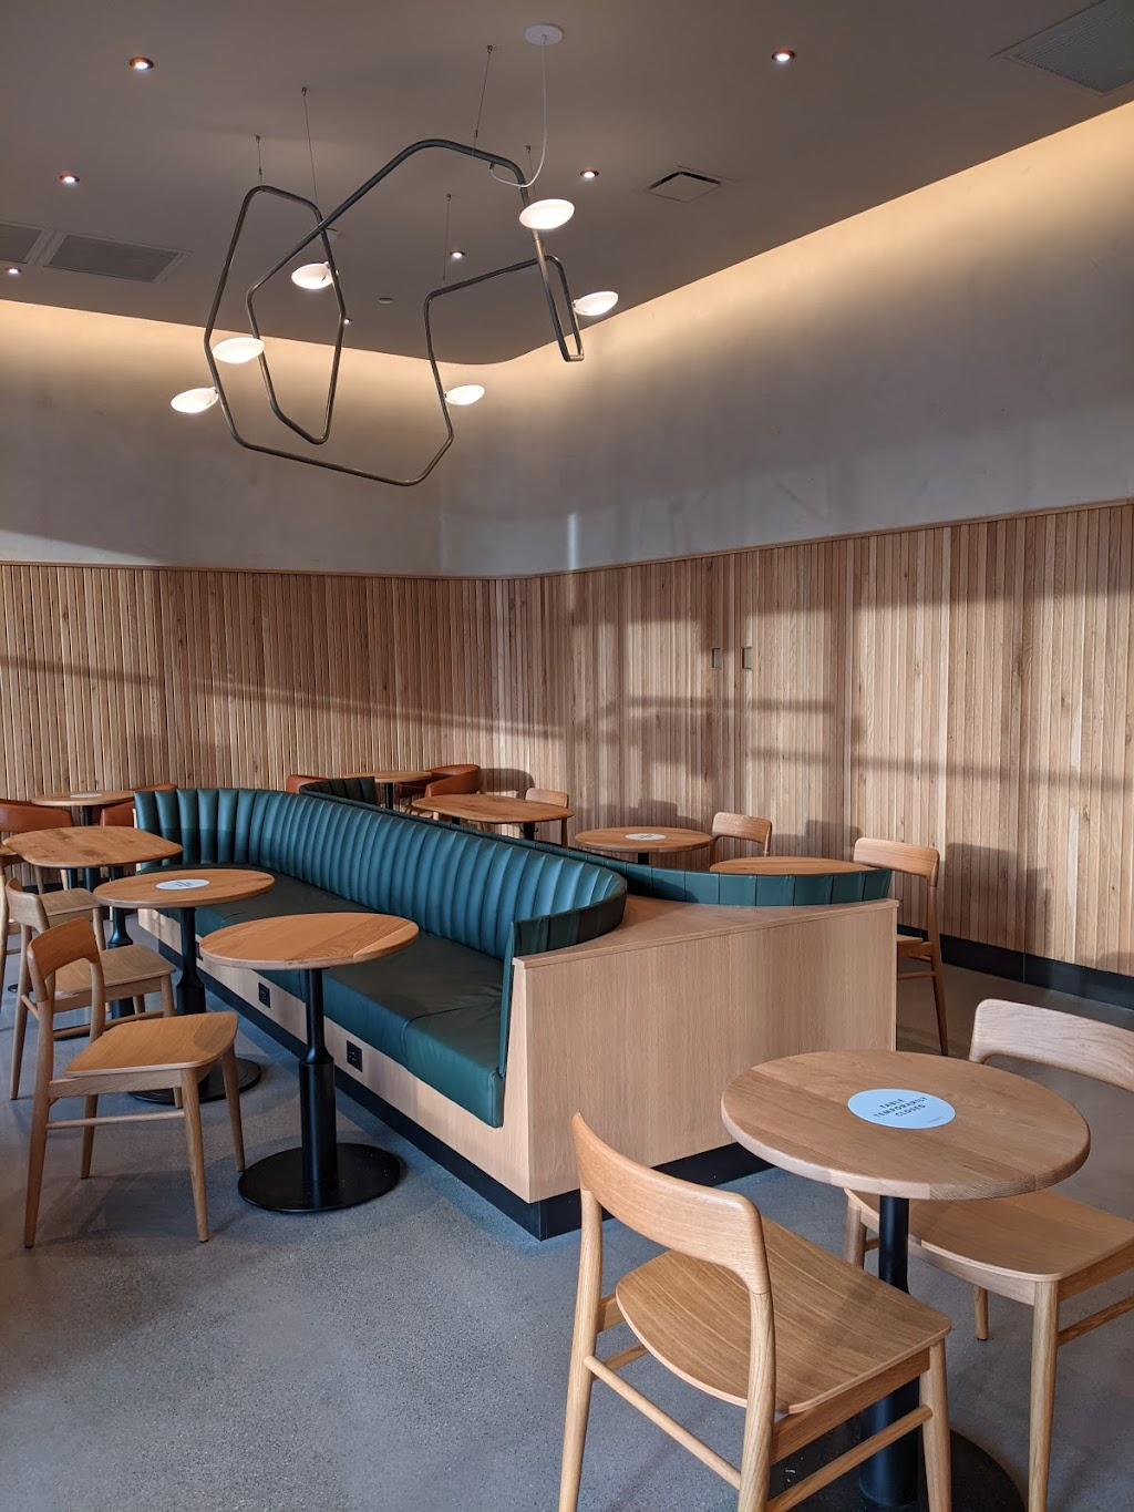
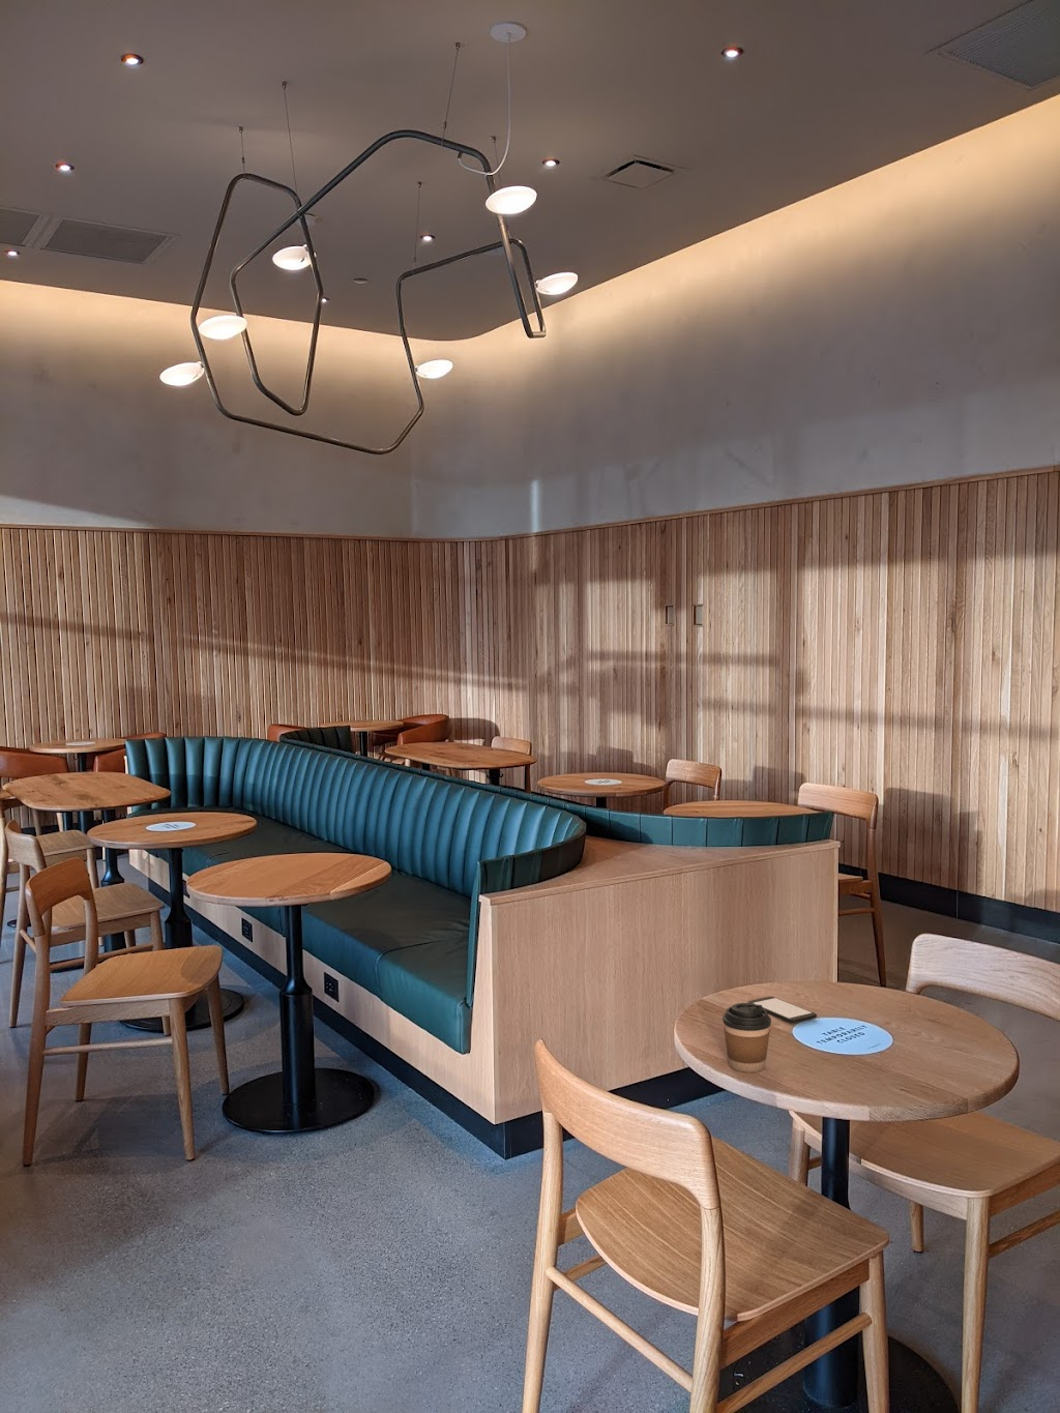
+ smartphone (782, 1008)
+ coffee cup (746, 1034)
